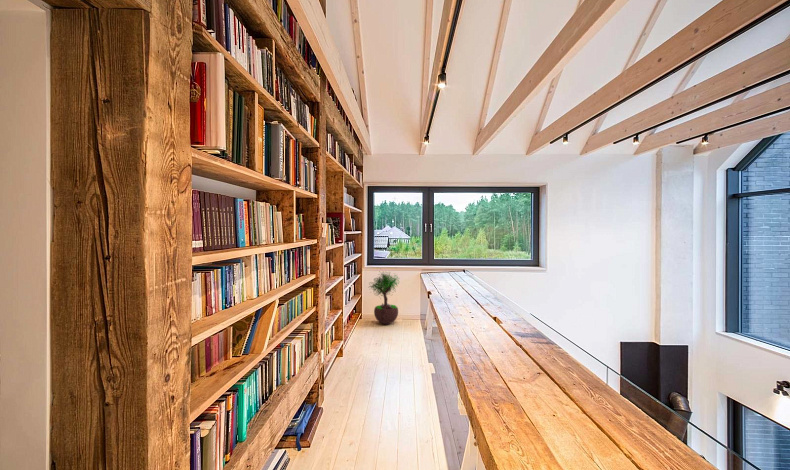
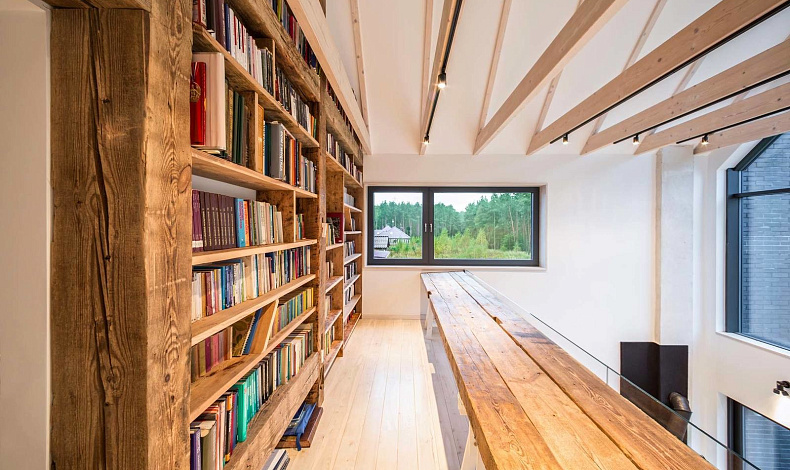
- potted tree (384, 296)
